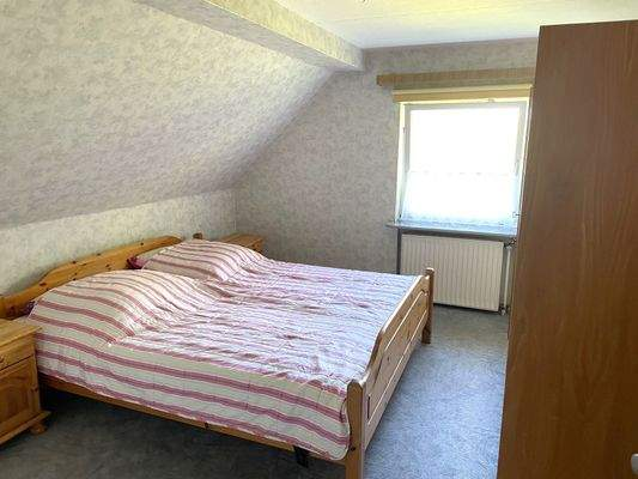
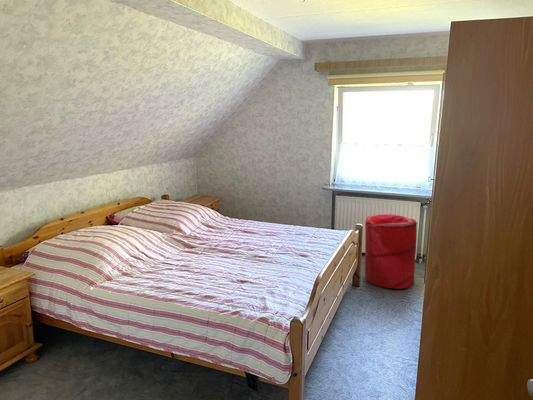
+ laundry hamper (389, 249)
